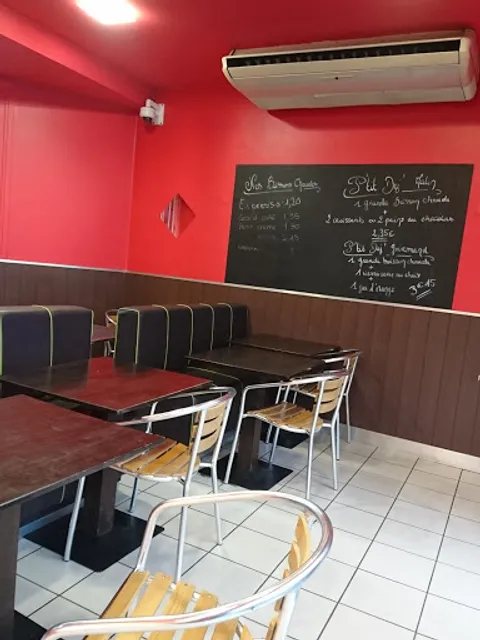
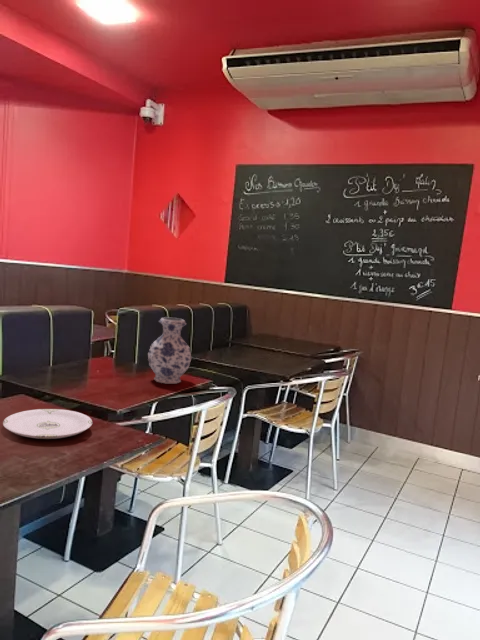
+ vase (170, 349)
+ plate (48, 424)
